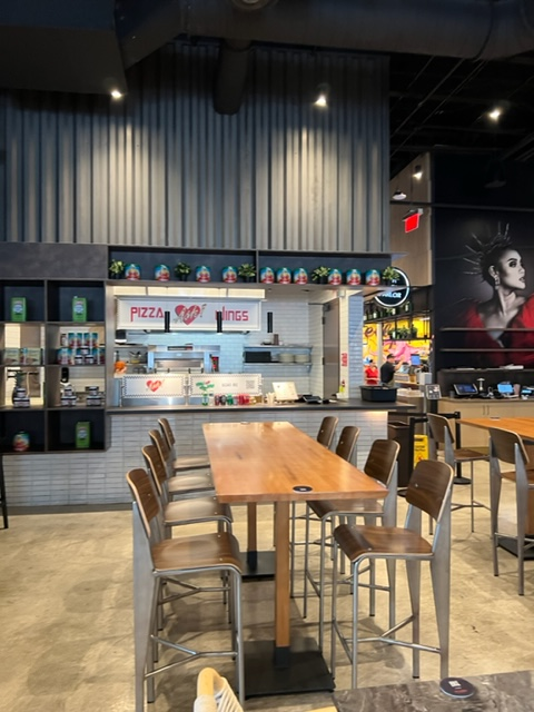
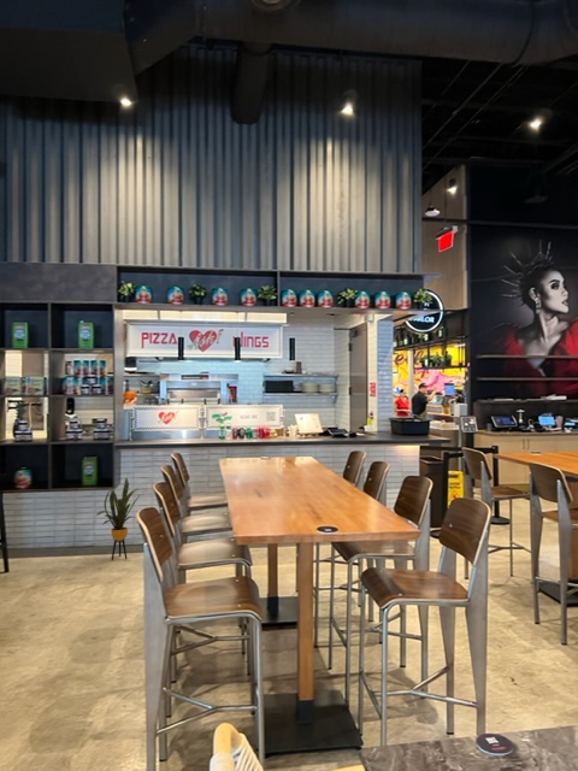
+ house plant (123, 519)
